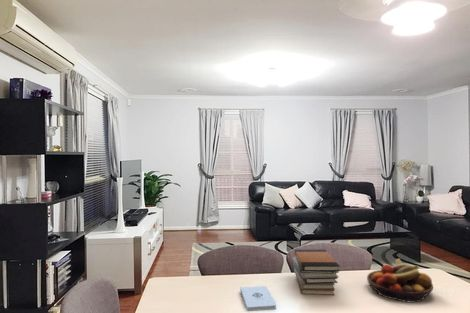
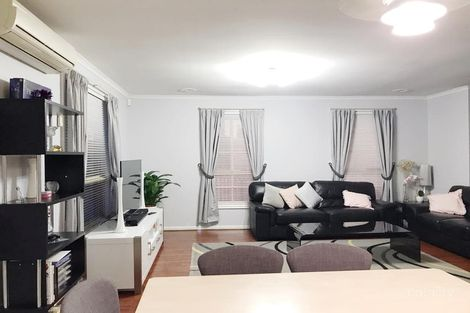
- book stack (314, 270)
- fruit bowl (398, 277)
- notepad (257, 297)
